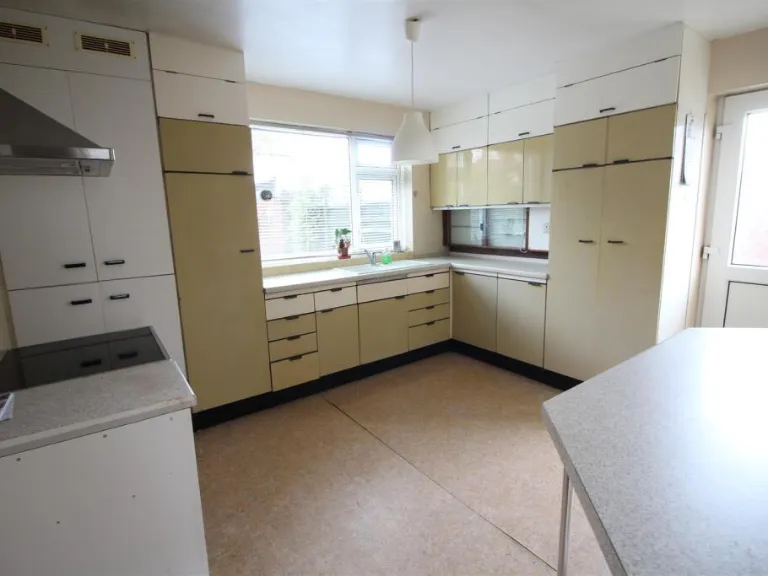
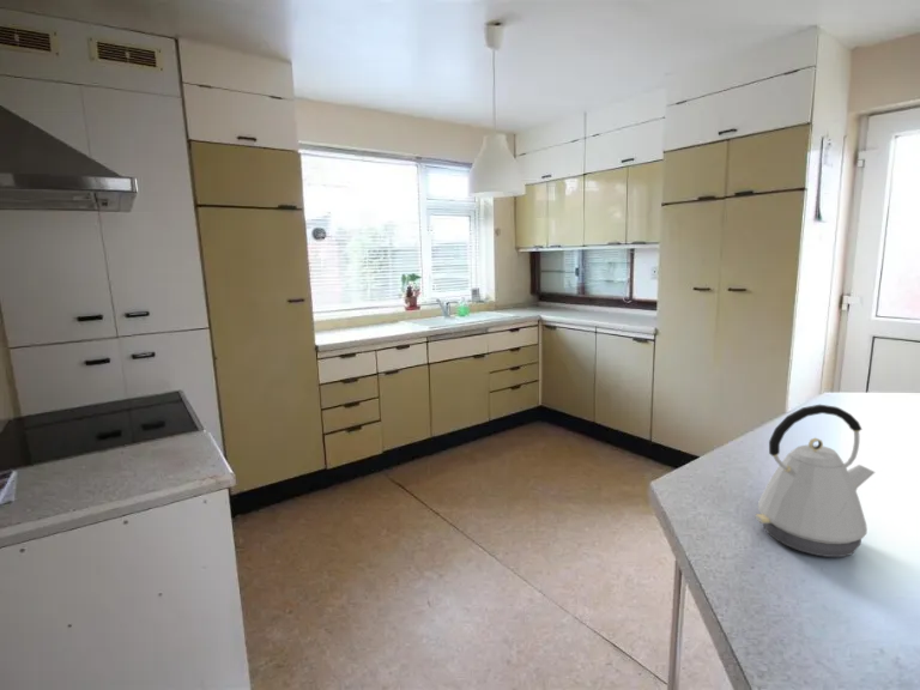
+ kettle (817, 472)
